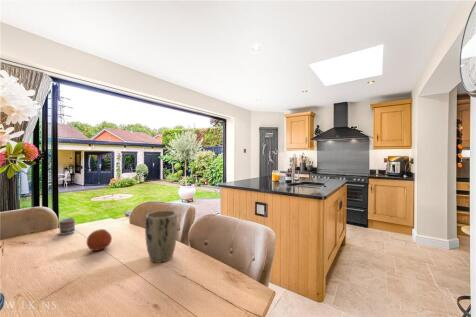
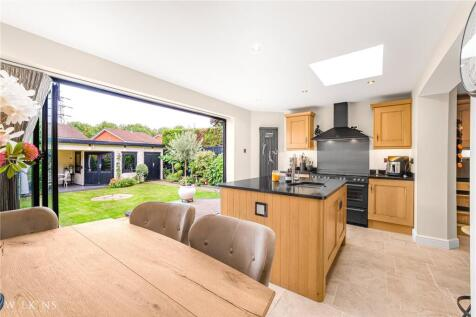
- fruit (99, 239)
- plant pot (161, 235)
- cup (65, 226)
